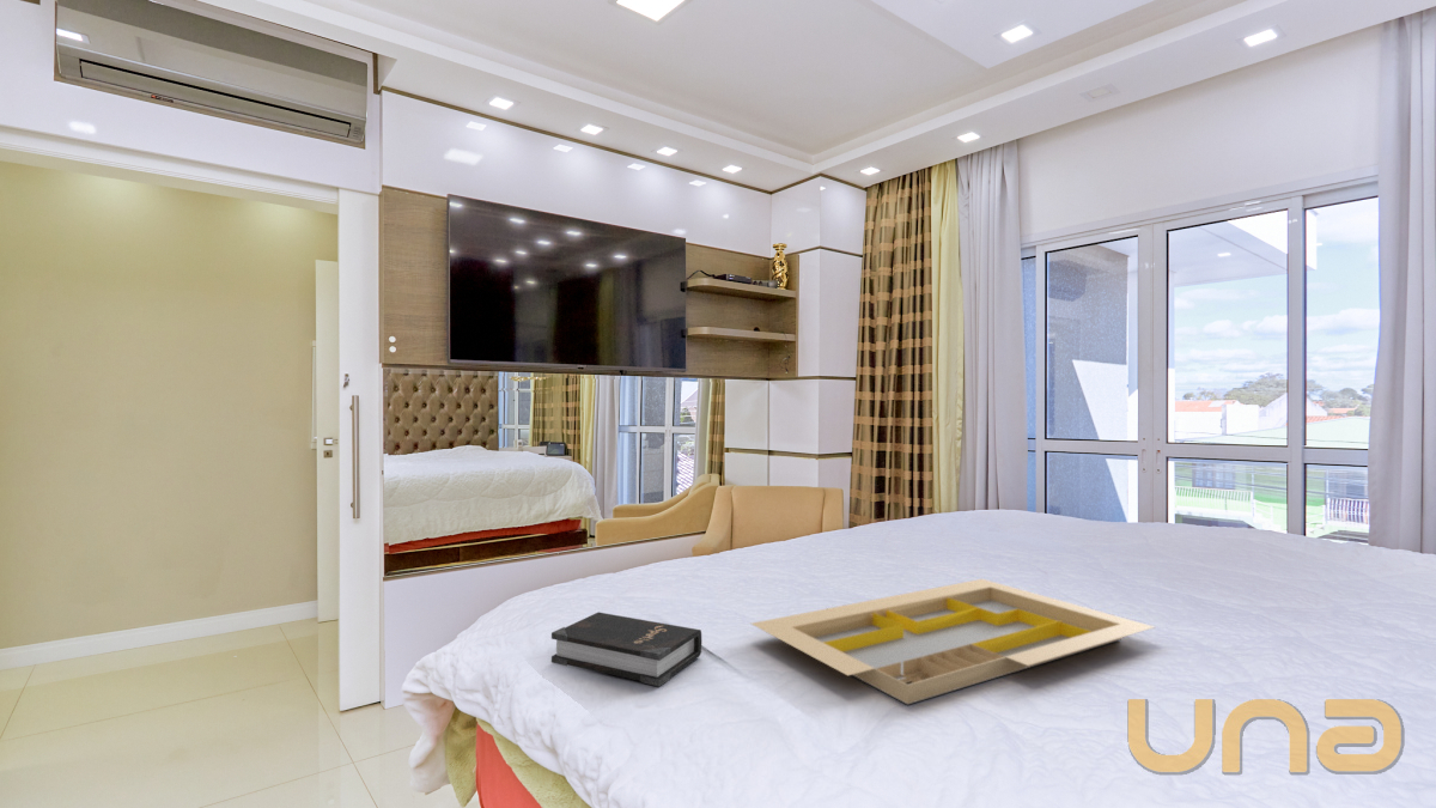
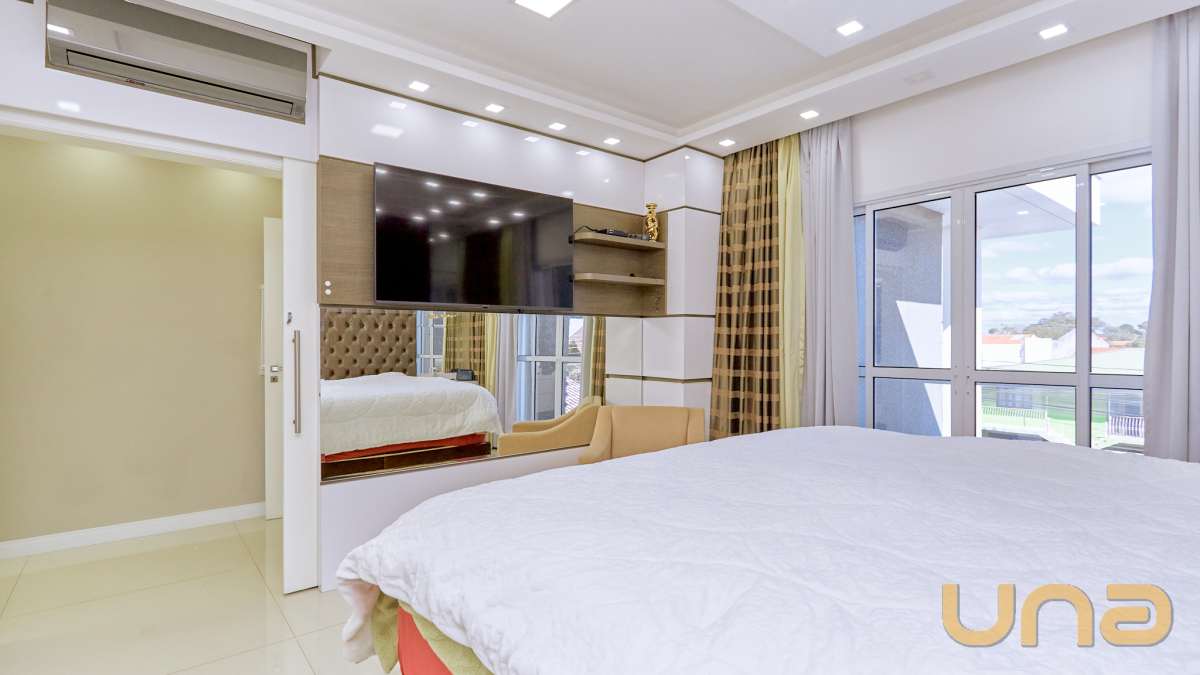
- hardback book (627, 644)
- serving tray (951, 632)
